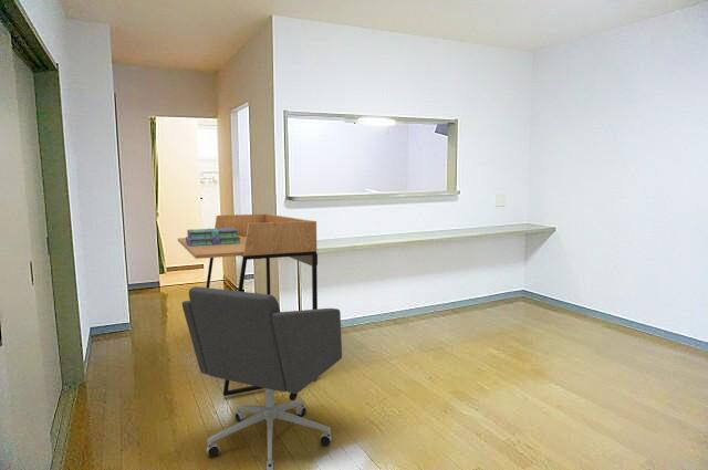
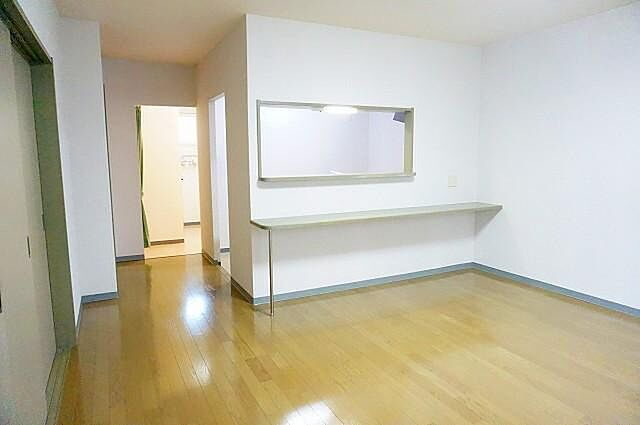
- desk (241, 290)
- stack of books (212, 236)
- office chair (267, 362)
